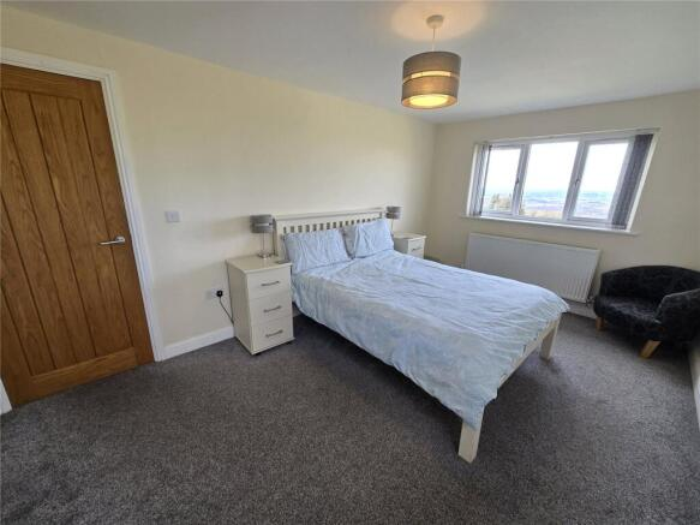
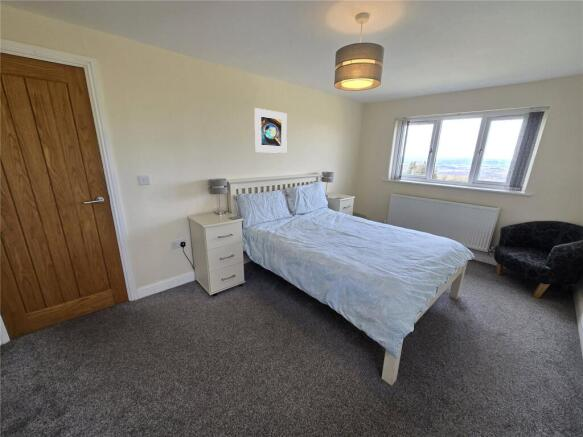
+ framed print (271, 132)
